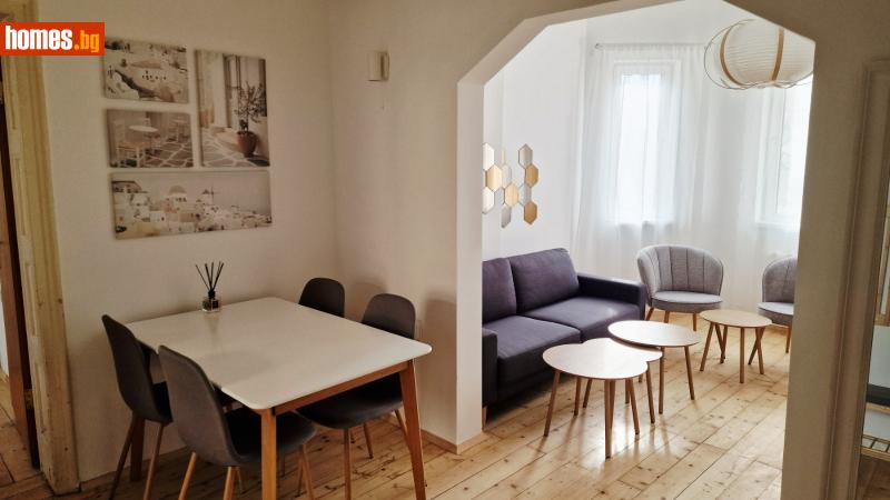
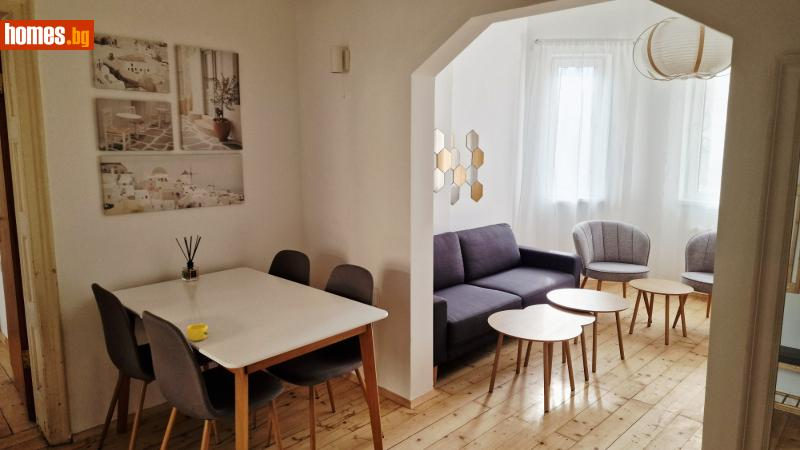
+ cup (198, 331)
